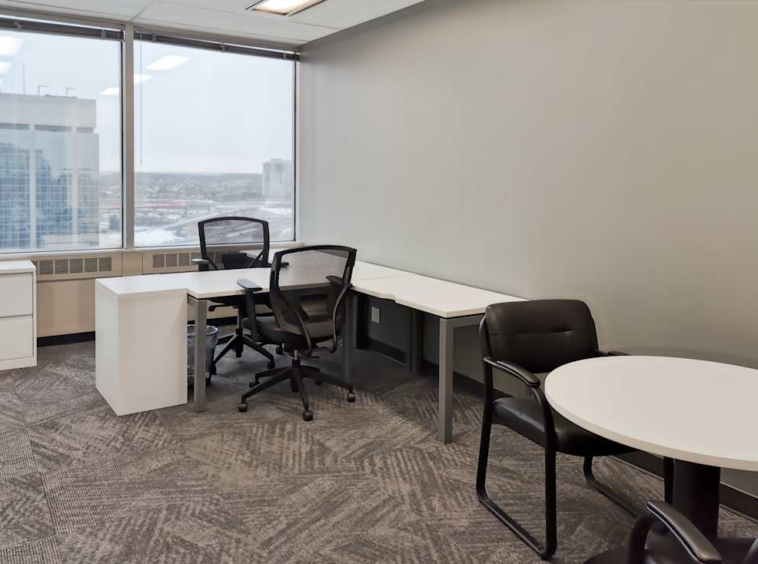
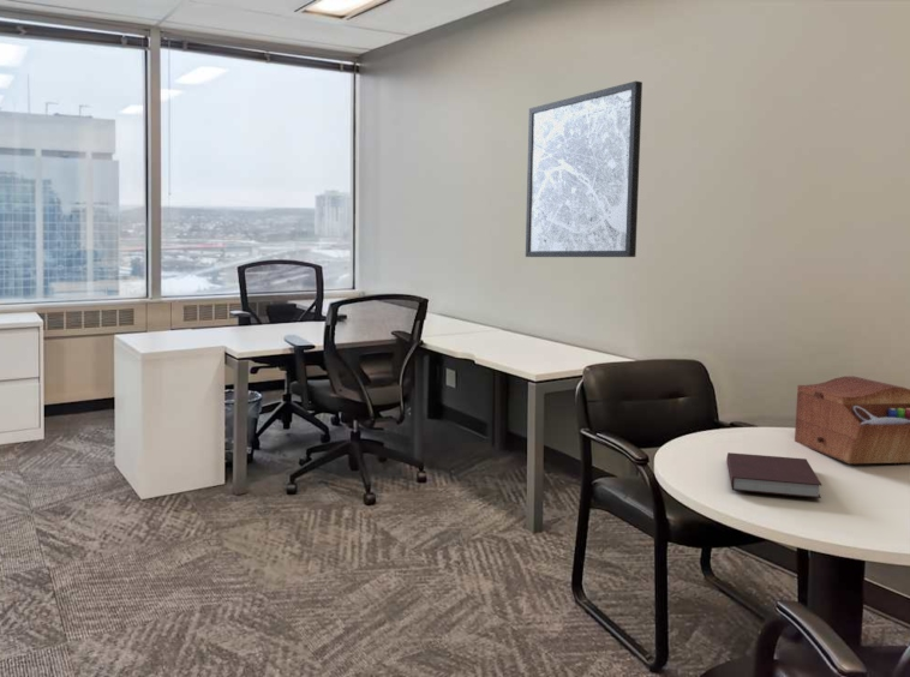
+ notebook (770, 473)
+ wall art (577, 176)
+ sewing box (857, 419)
